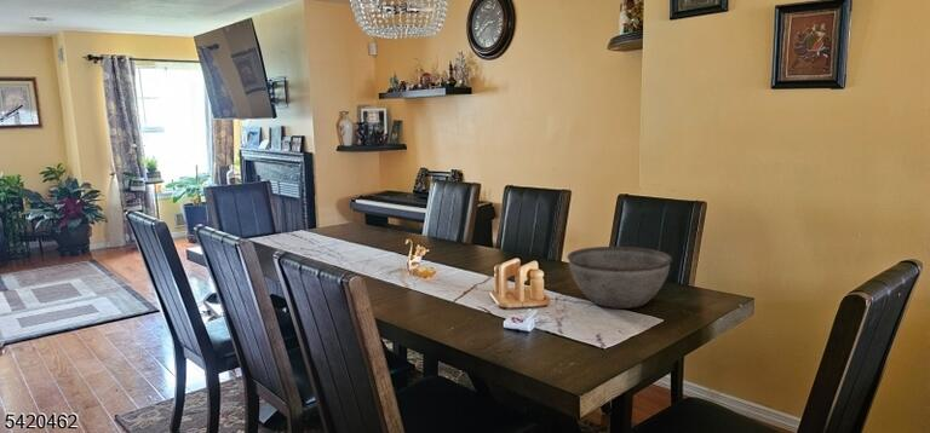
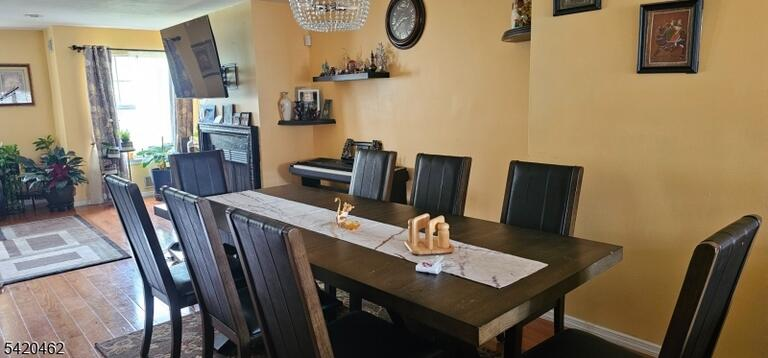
- bowl (618, 278)
